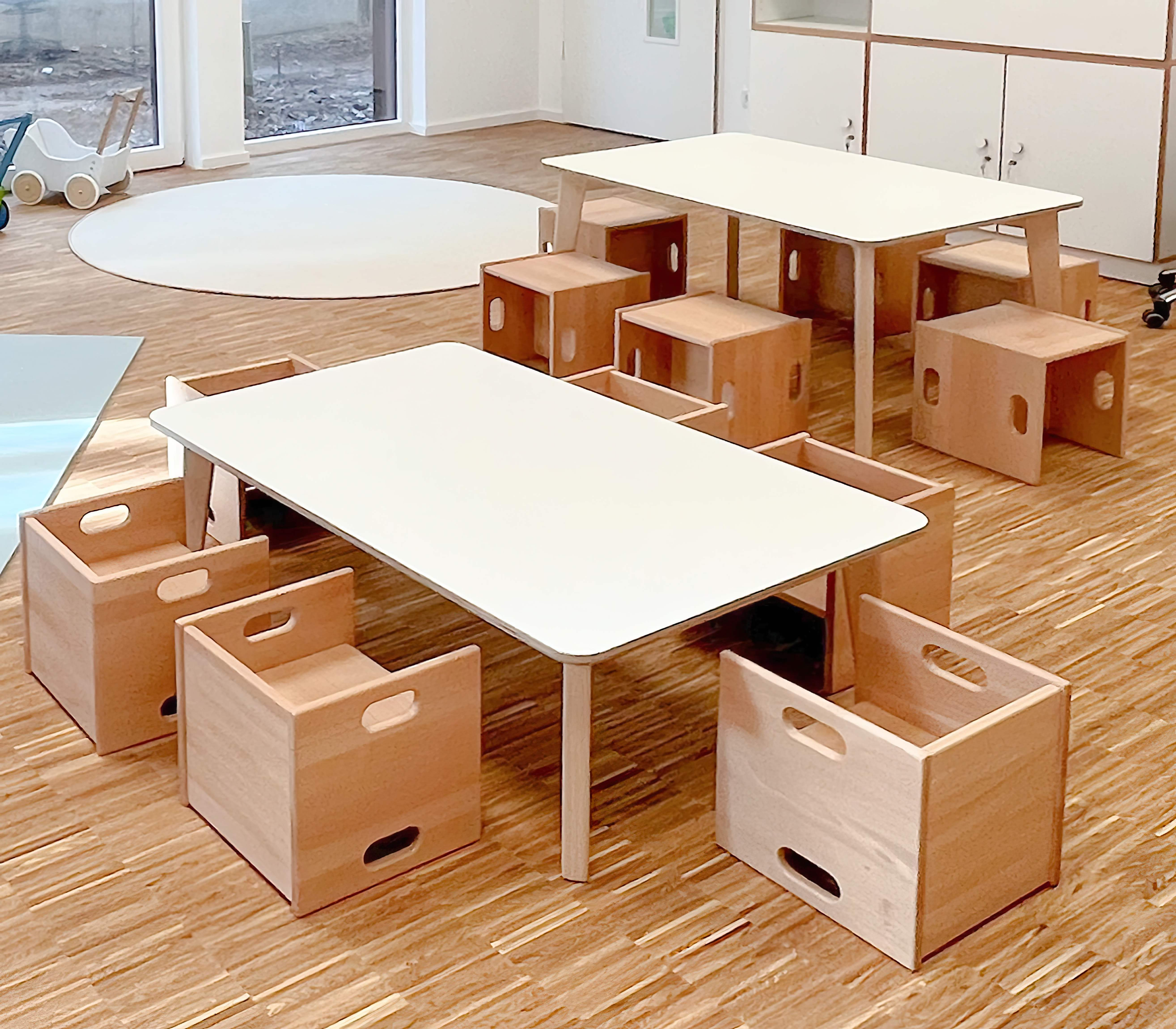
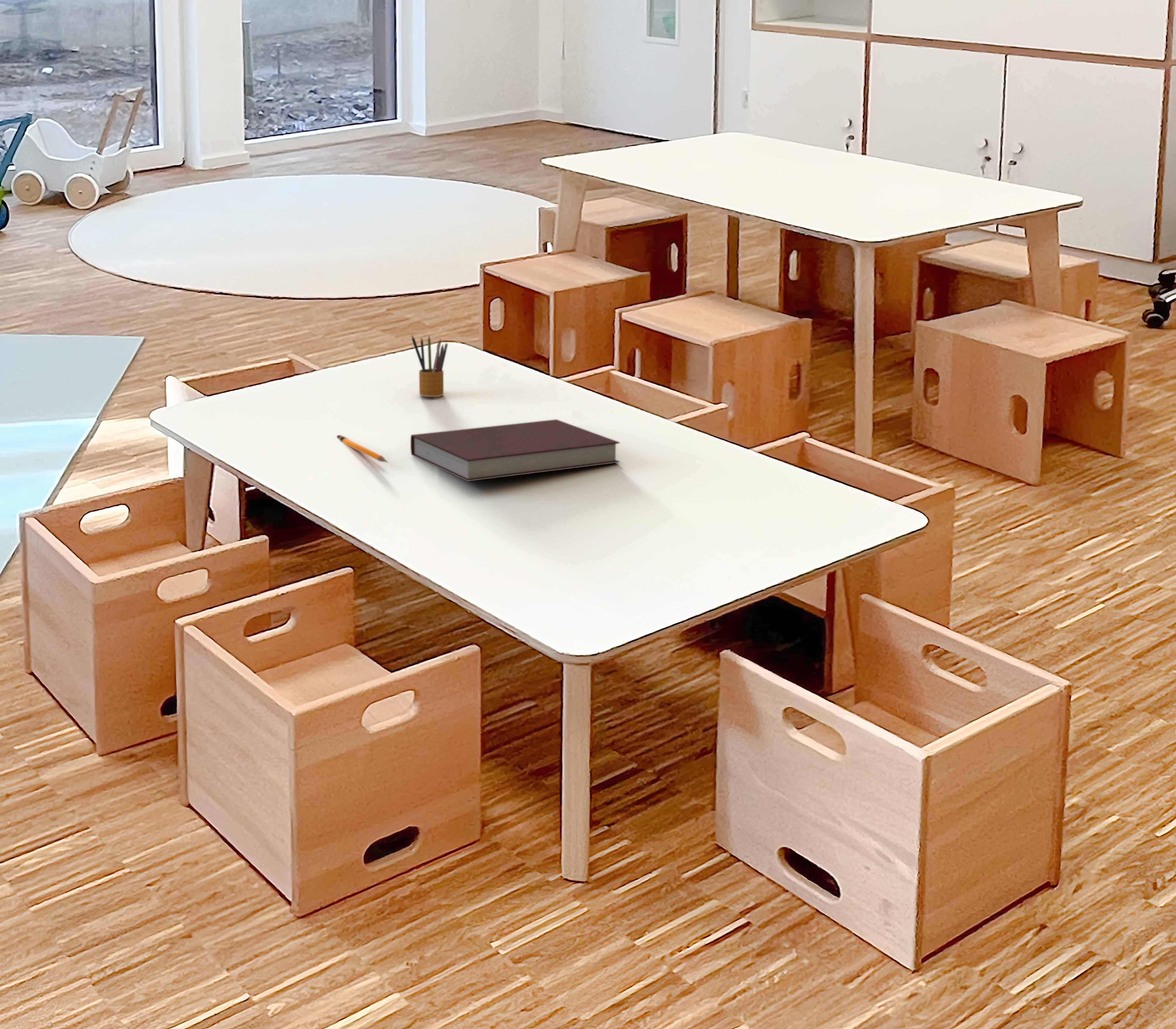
+ notebook (514, 448)
+ pencil (363, 449)
+ pencil box (429, 365)
